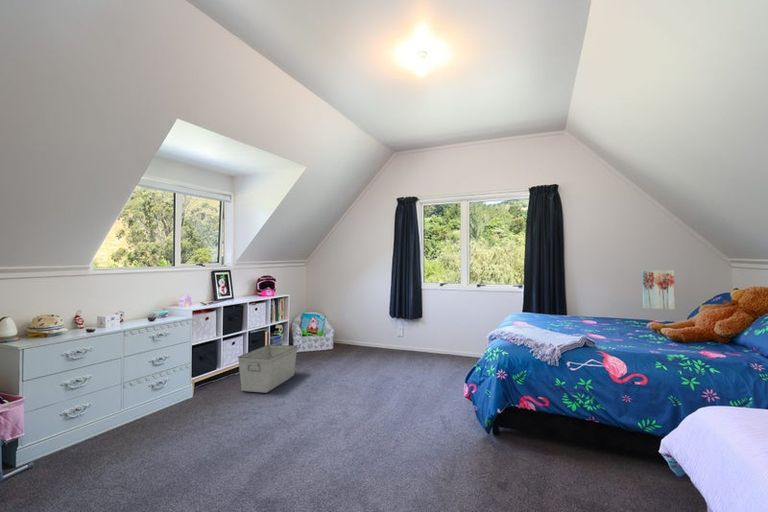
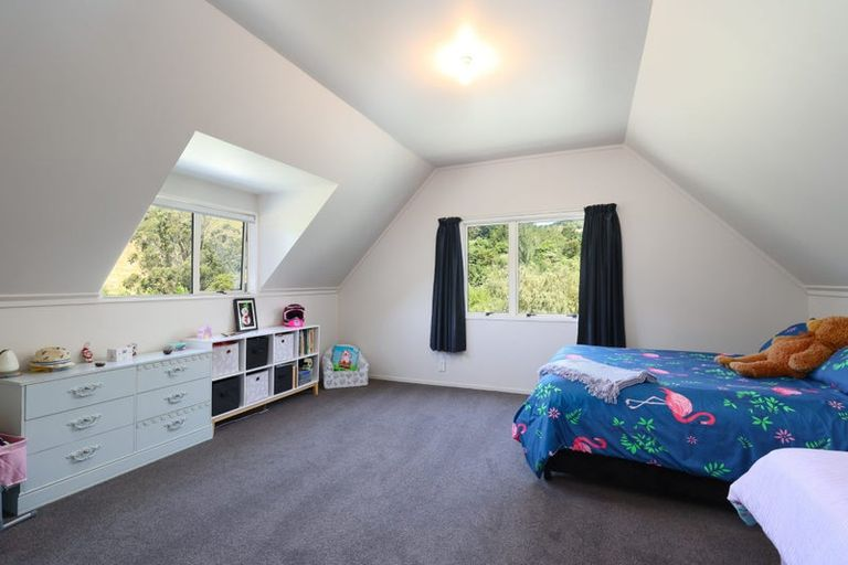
- storage bin (269, 366)
- wall art (658, 289)
